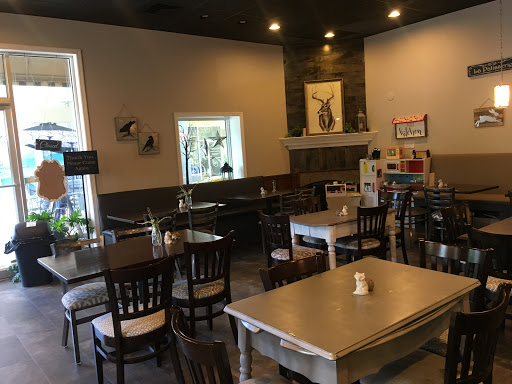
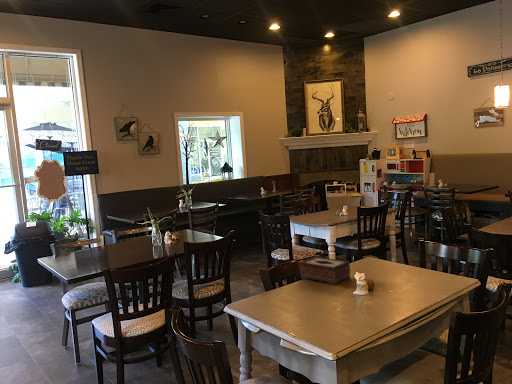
+ tissue box (324, 269)
